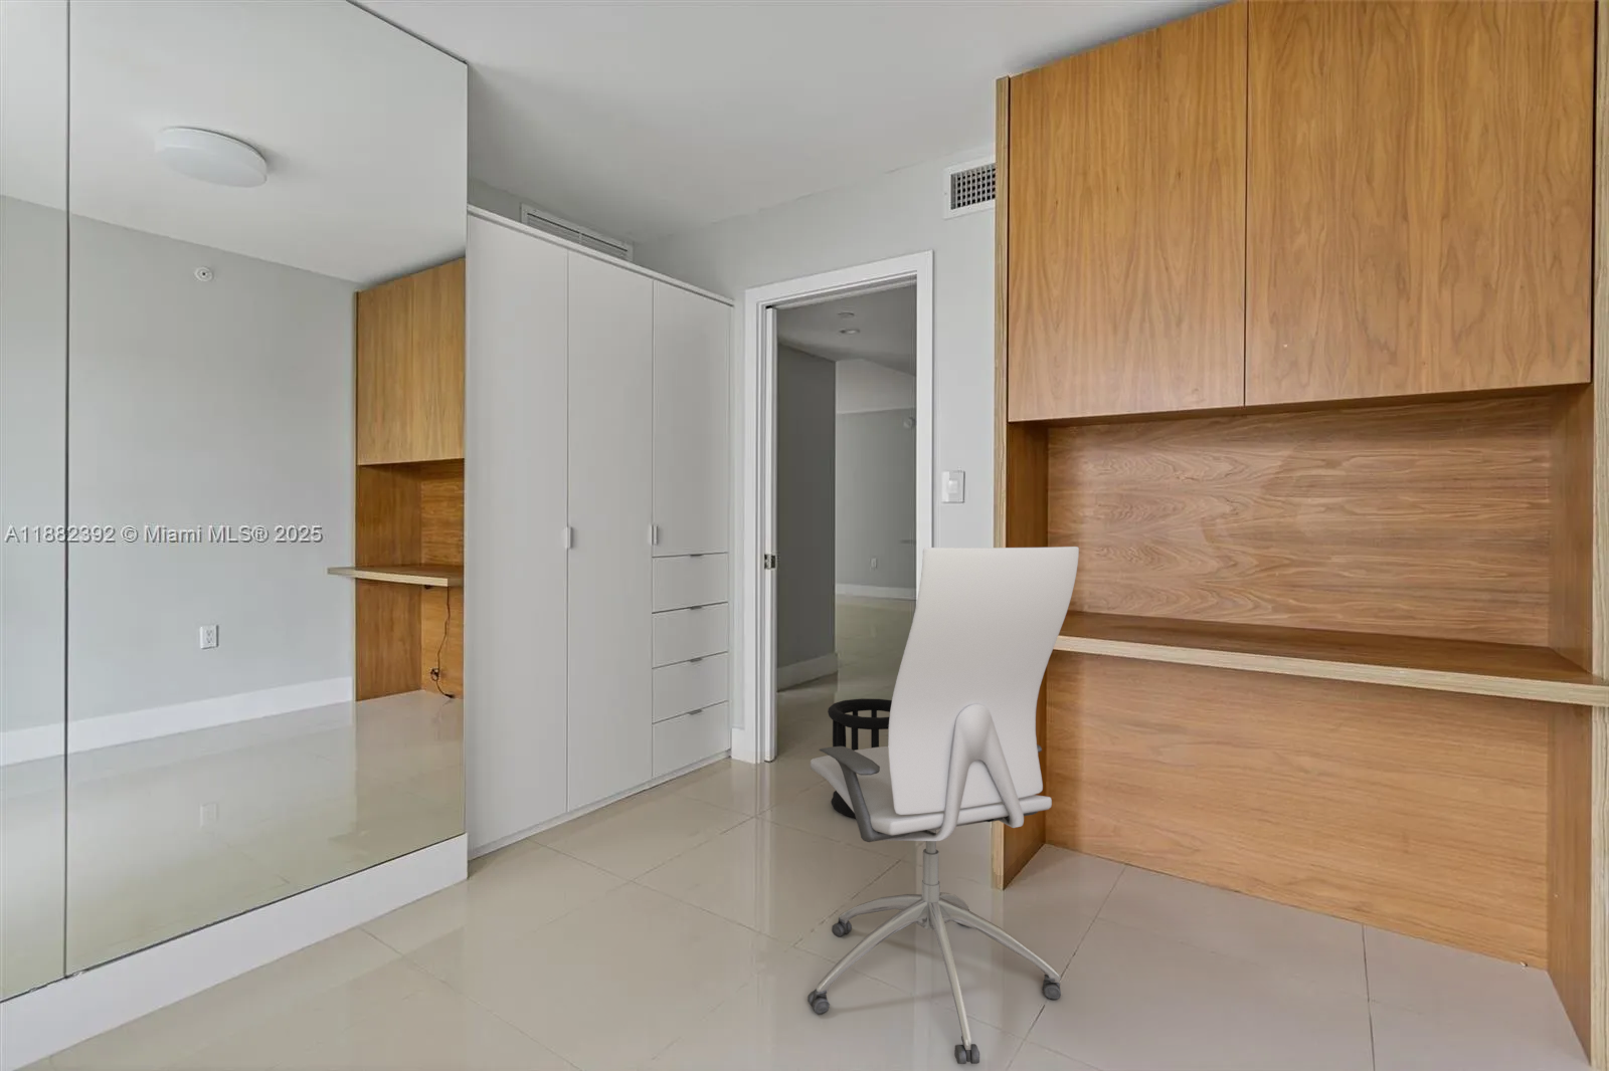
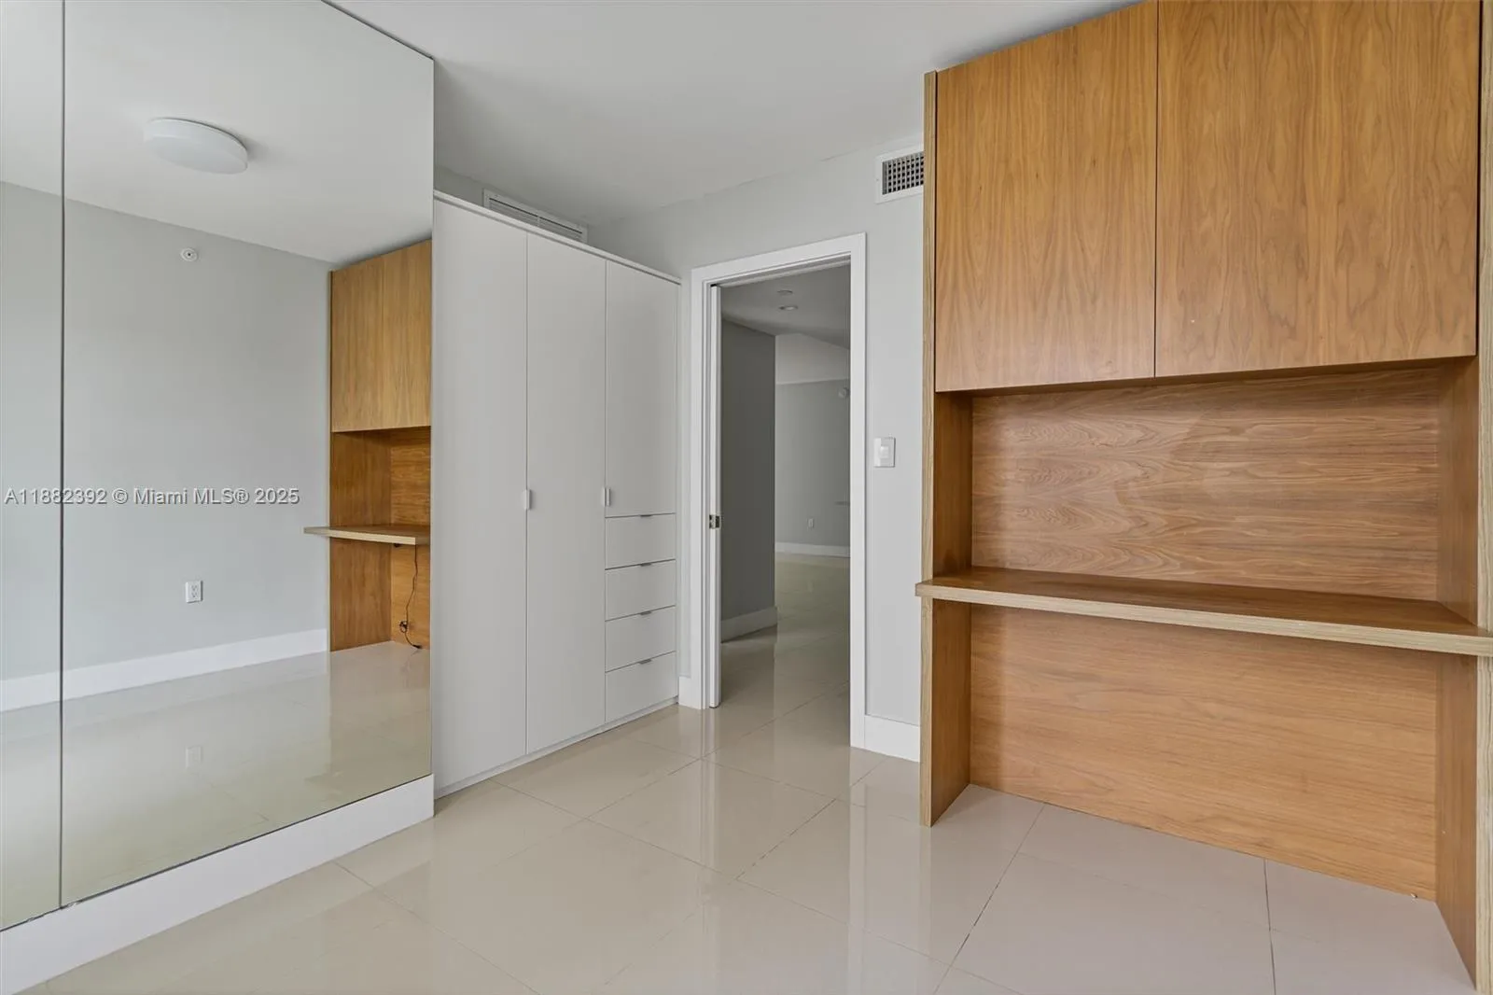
- office chair (932, 763)
- wastebasket (871, 747)
